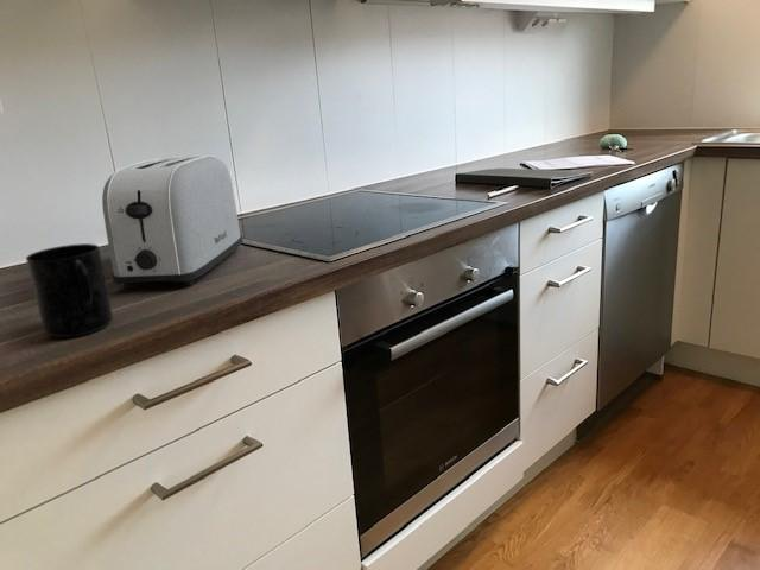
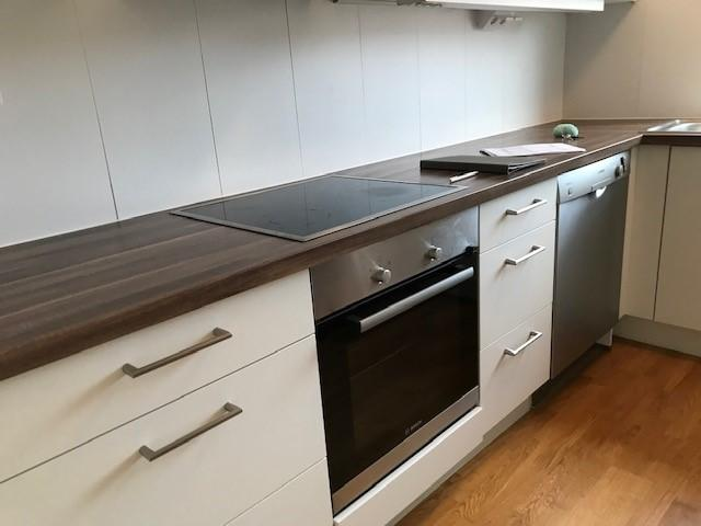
- mug (75, 291)
- toaster (175, 215)
